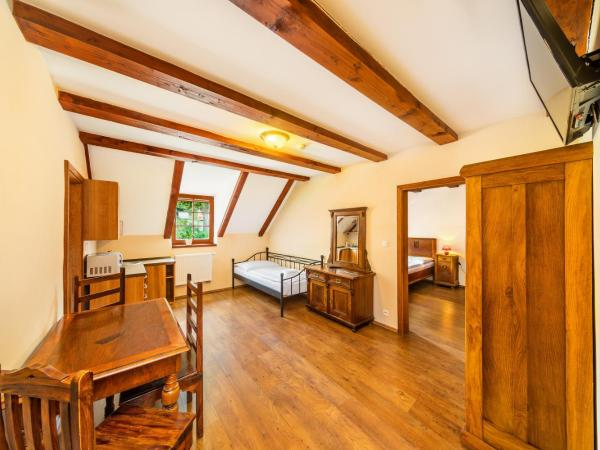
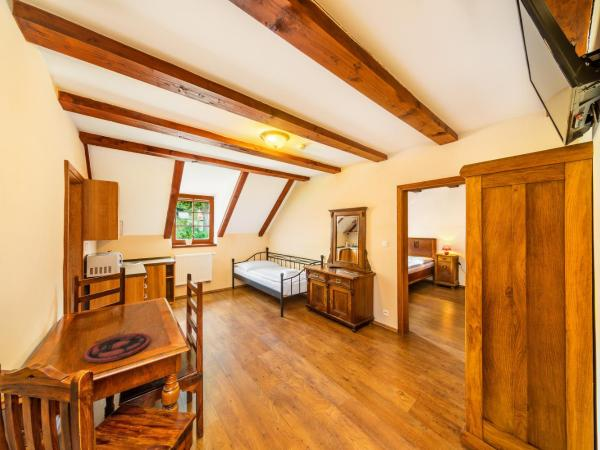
+ plate (119, 345)
